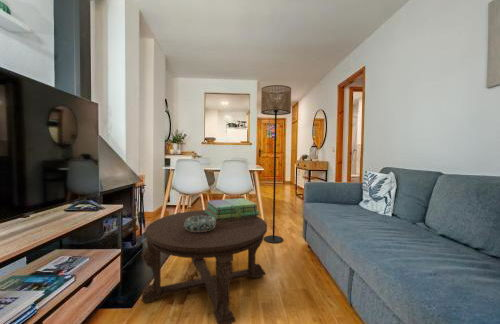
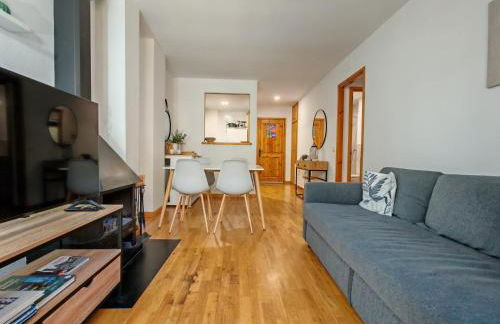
- stack of books (231, 208)
- floor lamp (274, 165)
- coffee table (208, 255)
- decorative bowl (200, 223)
